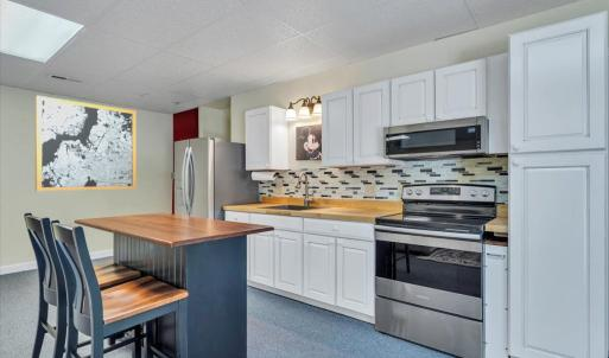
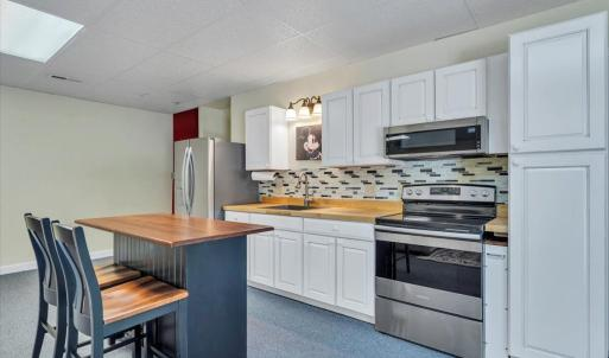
- wall art (90, 147)
